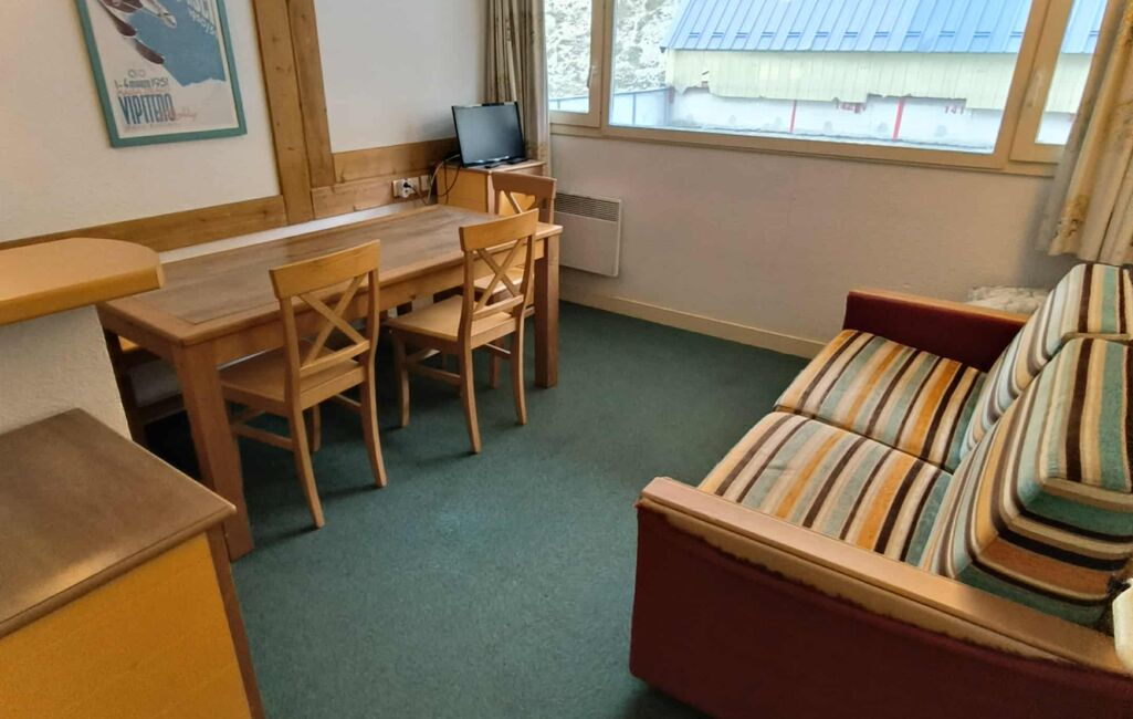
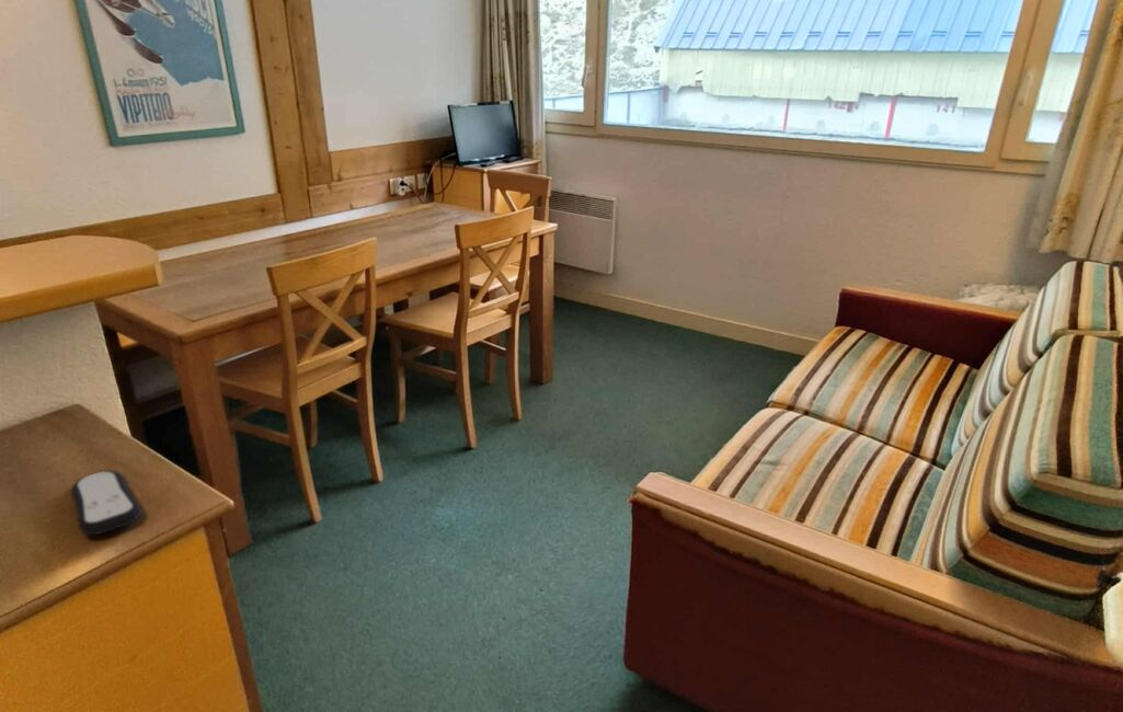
+ remote control (103, 498)
